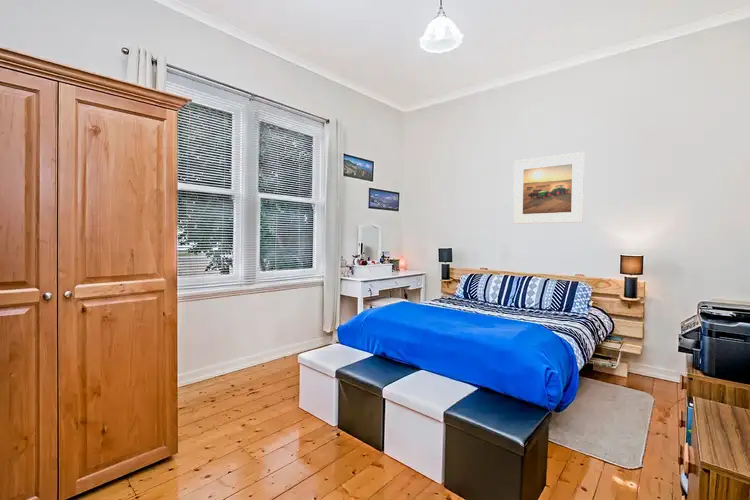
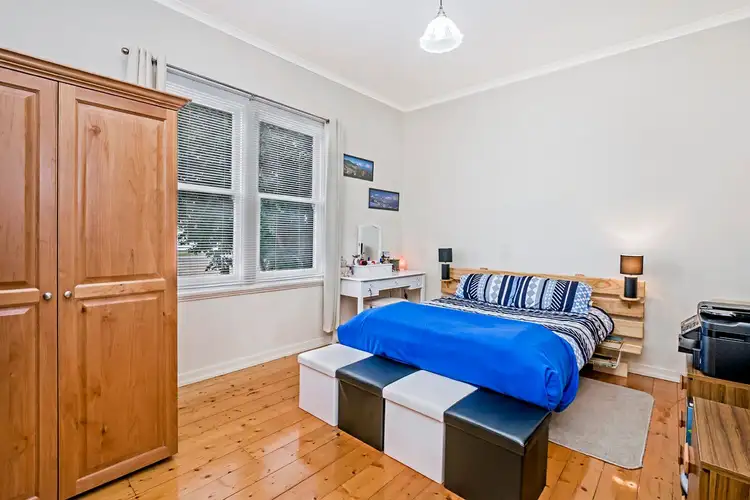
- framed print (546, 190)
